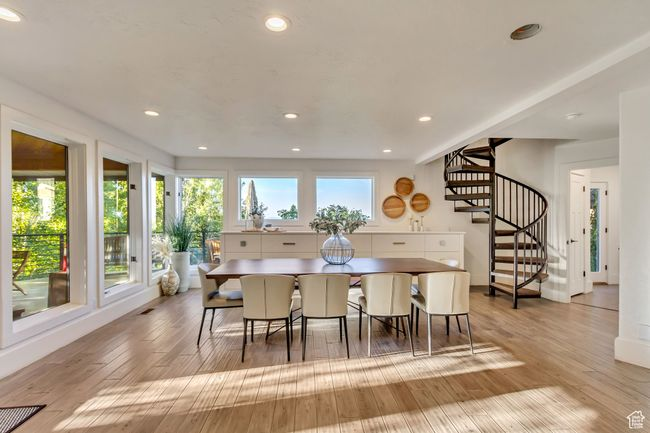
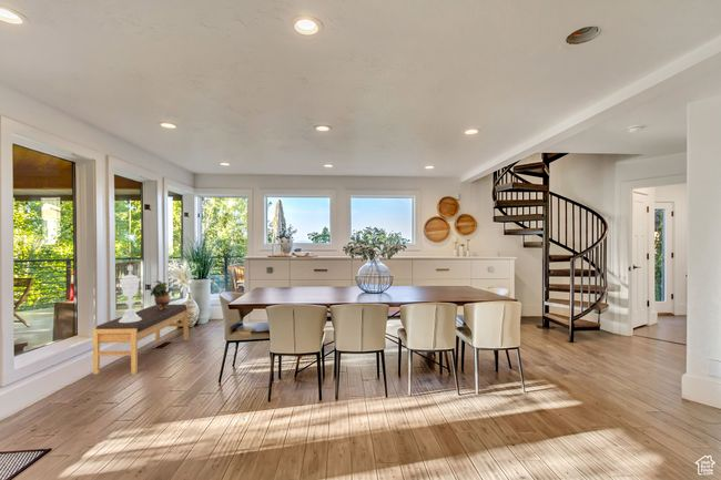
+ decorative urn (130, 292)
+ potted plant (160, 294)
+ bench (148, 334)
